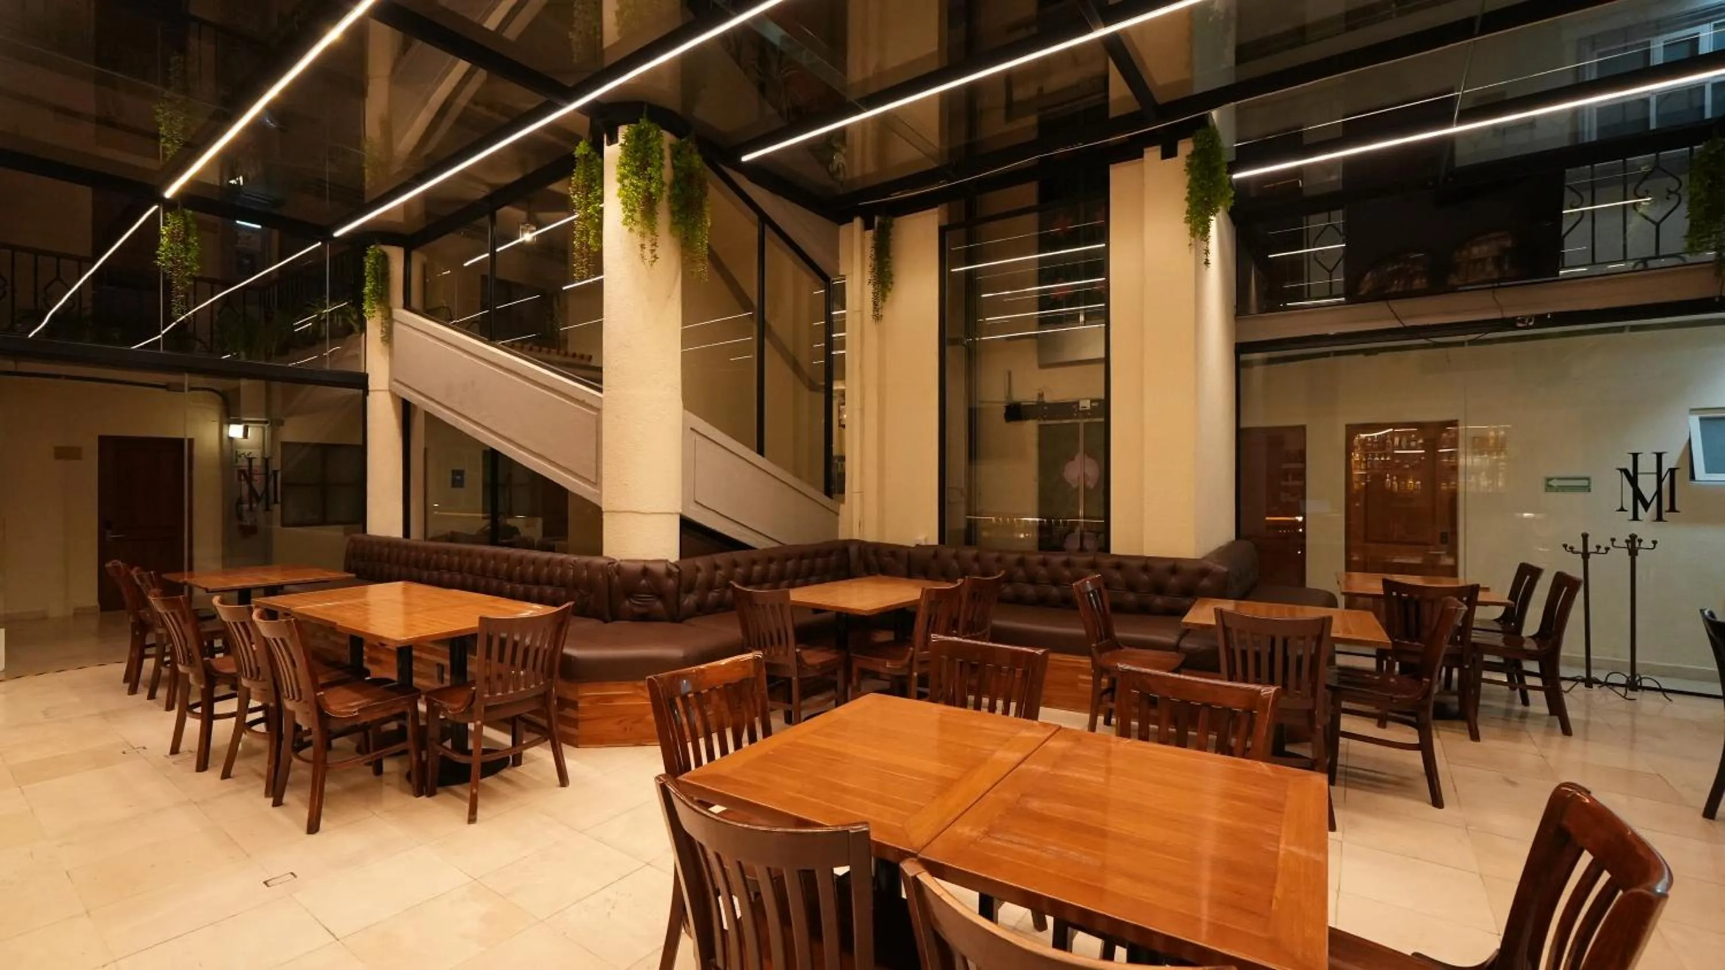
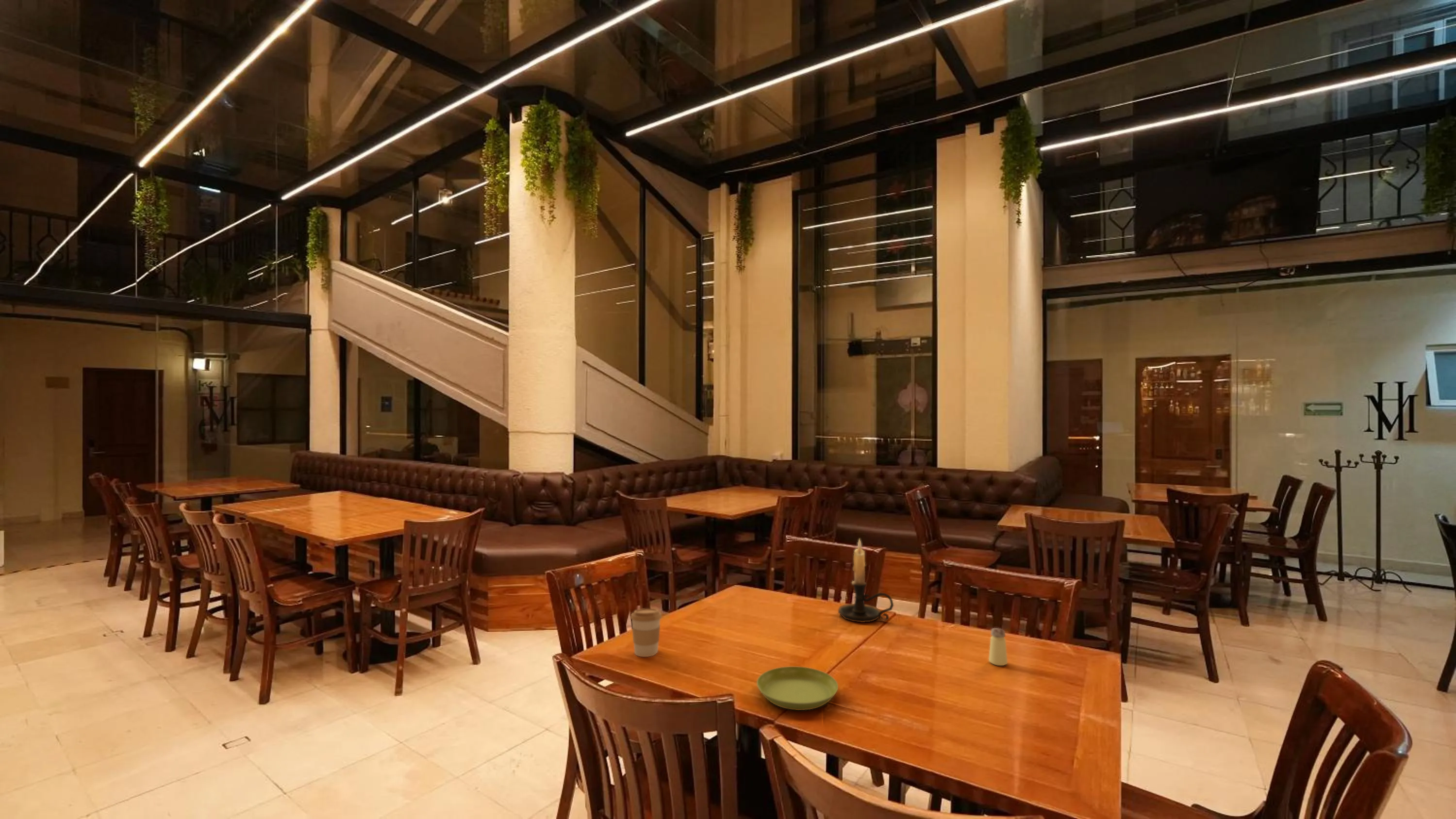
+ candle holder (864, 578)
+ coffee cup (646, 631)
+ saltshaker (998, 646)
+ saucer (797, 689)
